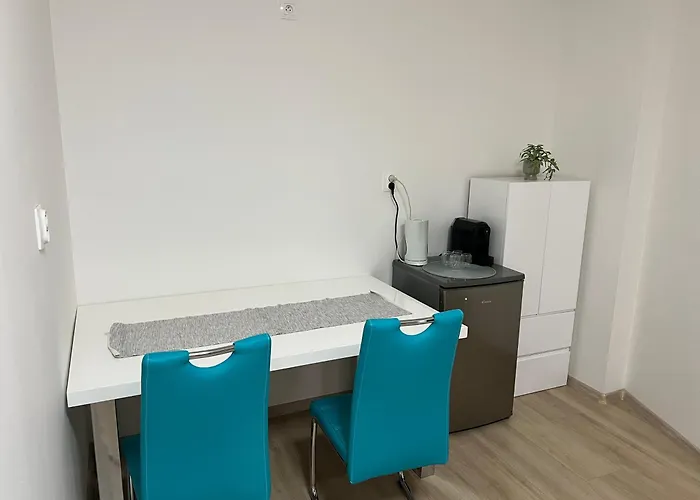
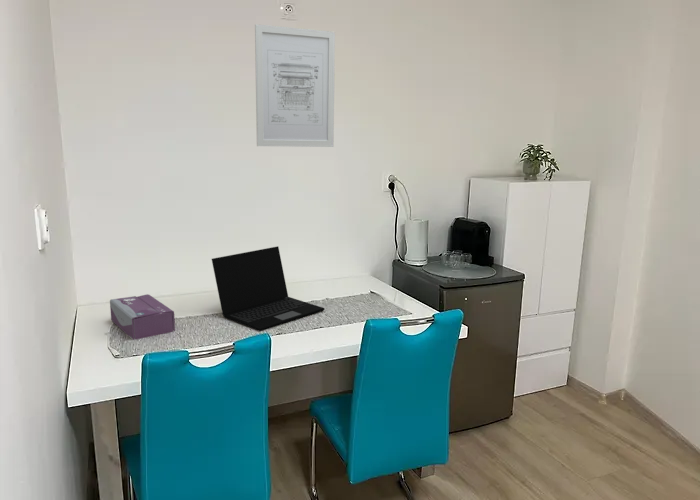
+ laptop (269, 285)
+ tissue box (141, 315)
+ wall art (296, 88)
